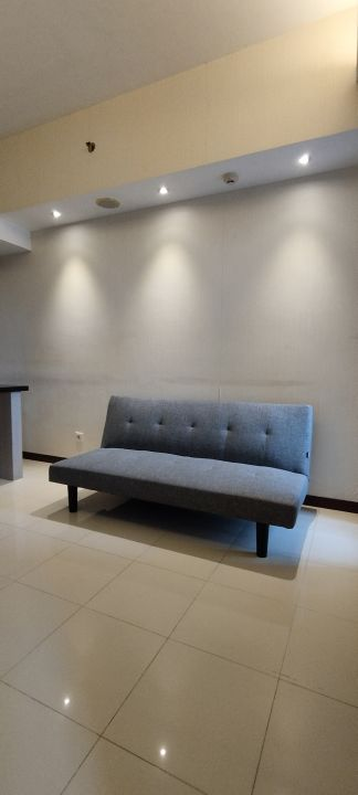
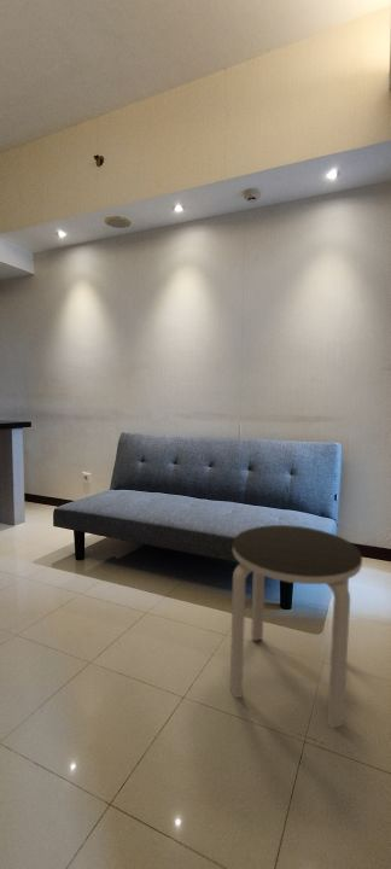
+ side table (300, 583)
